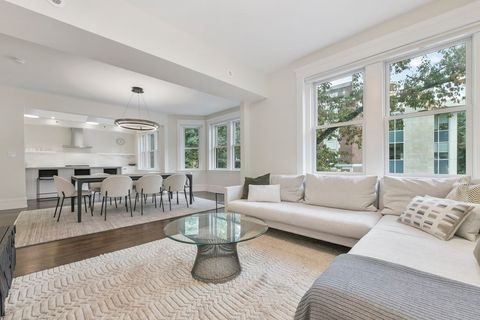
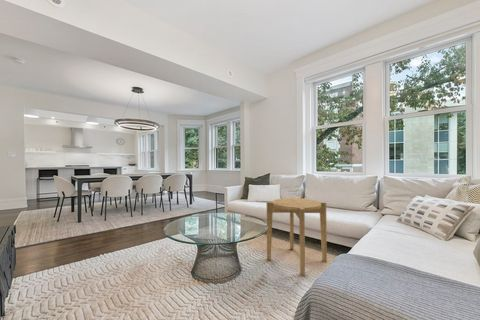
+ side table (293, 231)
